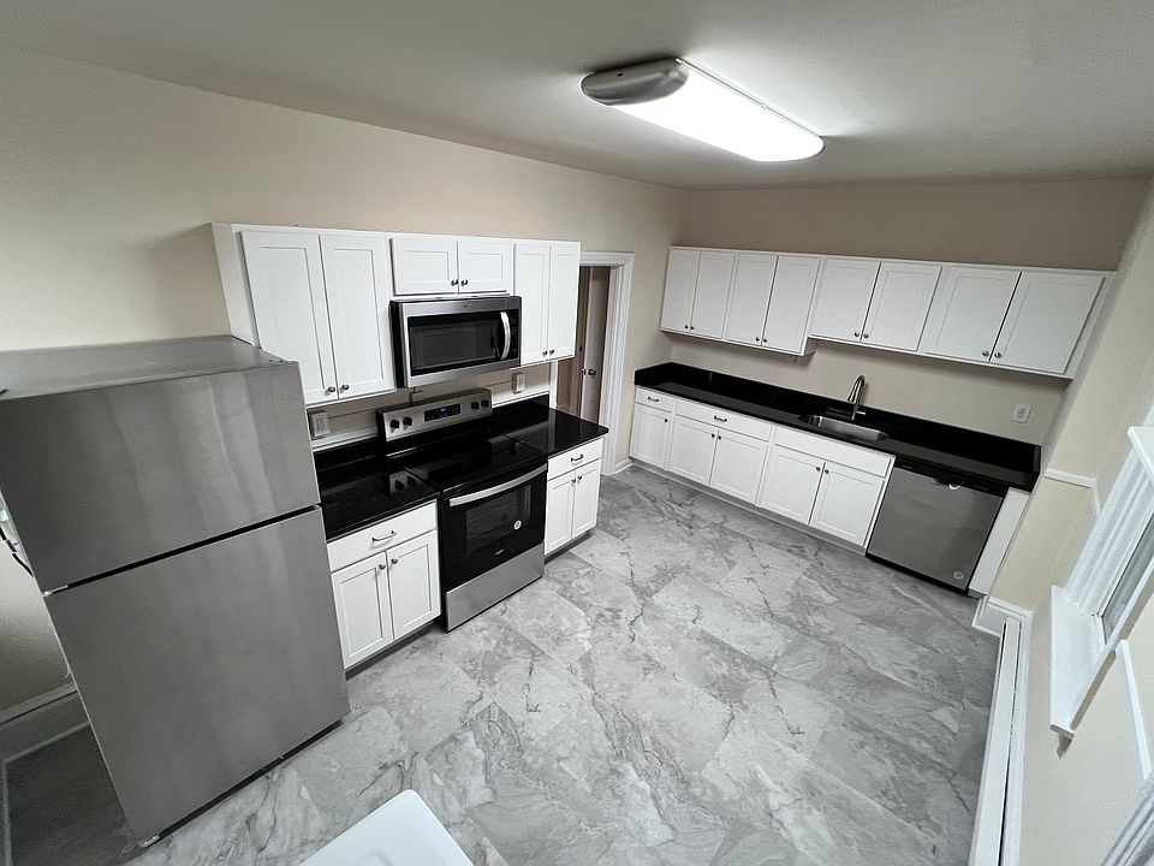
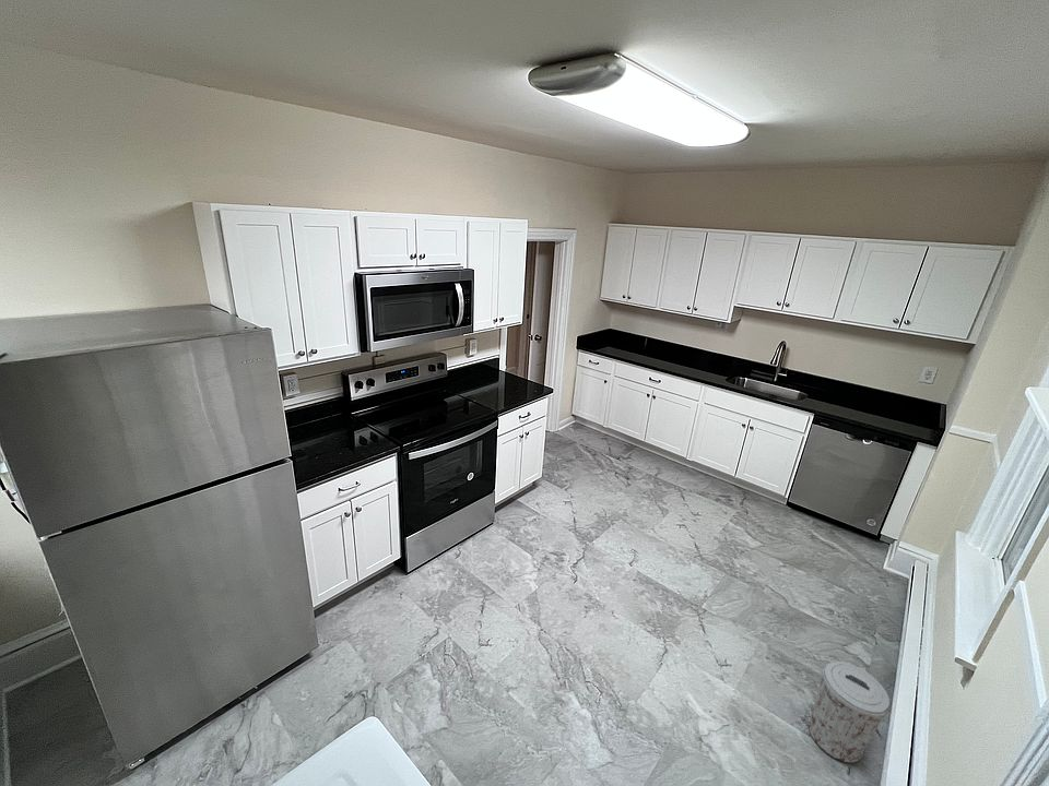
+ trash can (845, 710)
